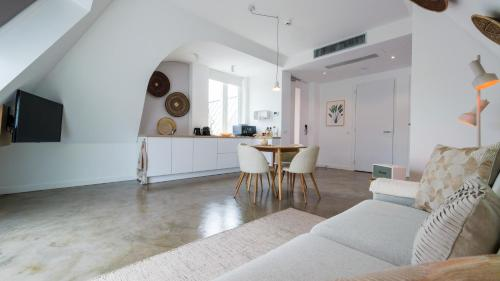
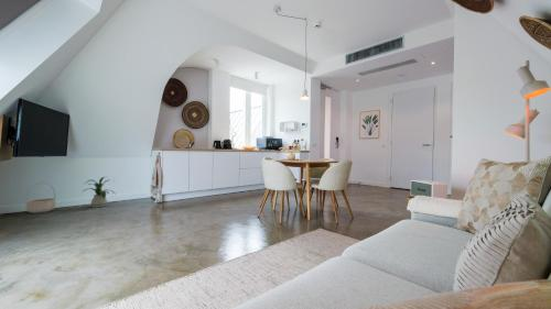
+ basket (41, 199)
+ house plant (99, 190)
